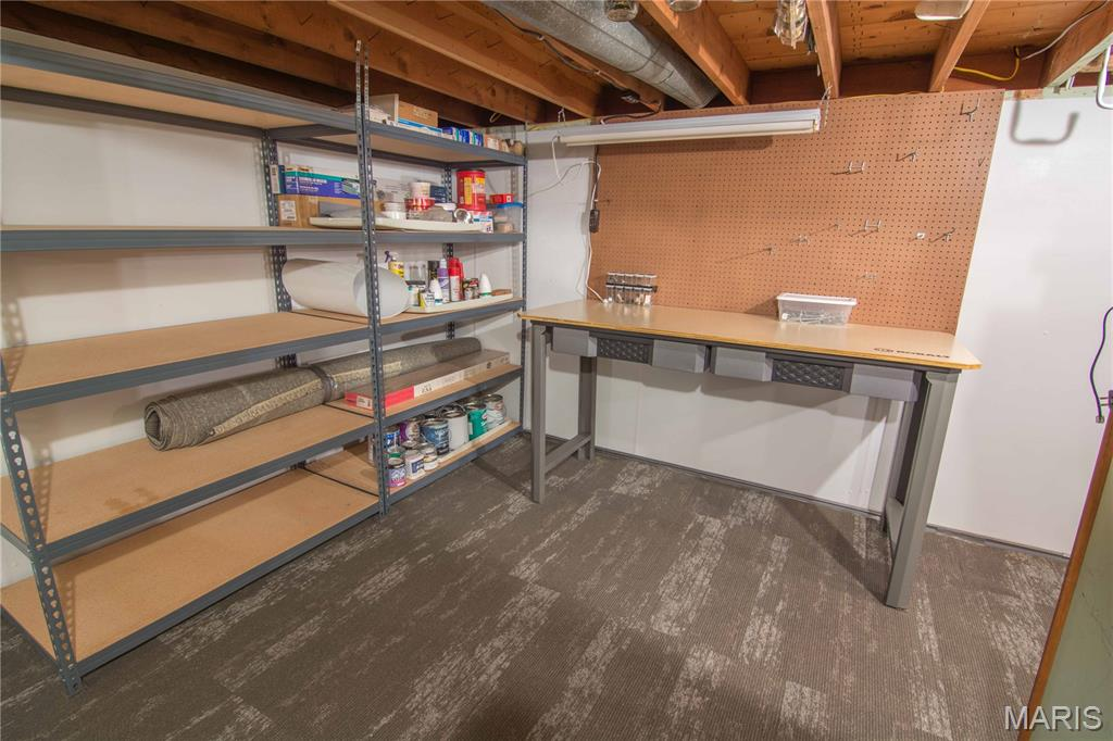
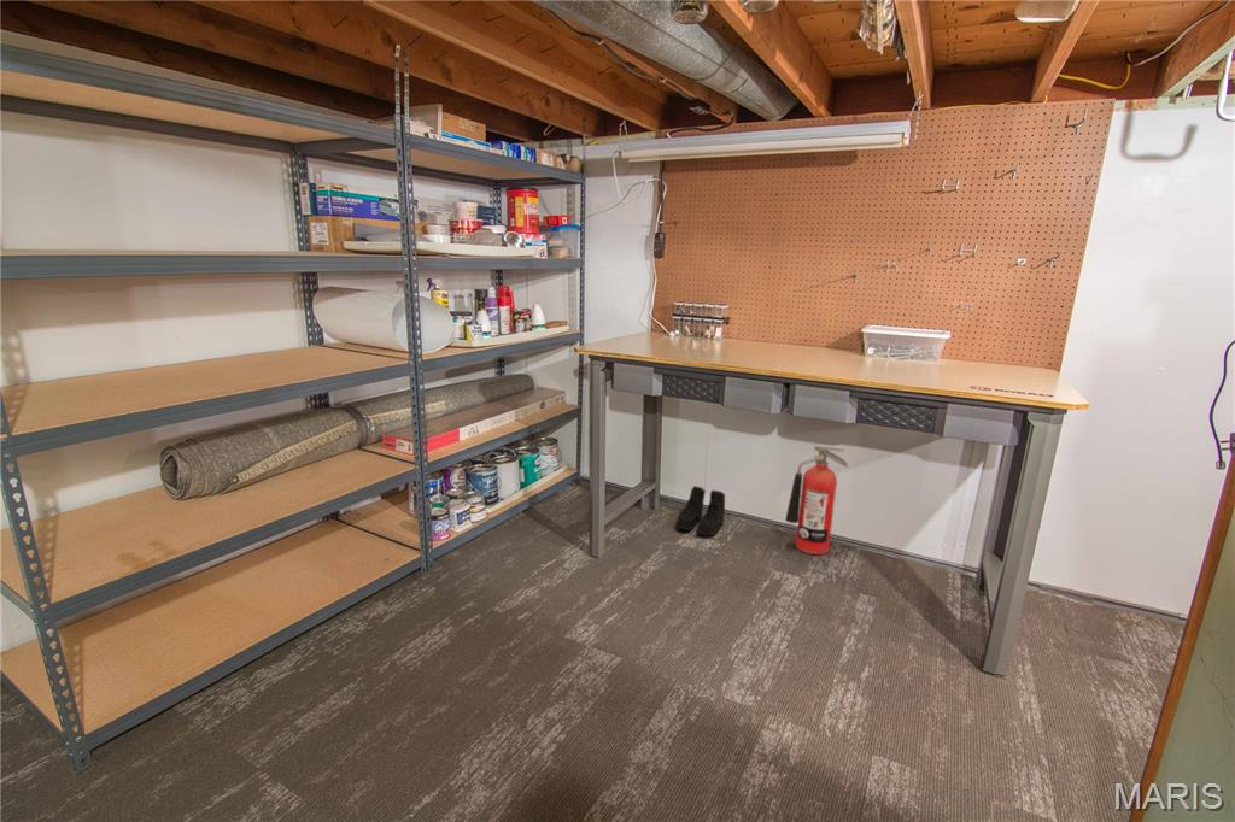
+ fire extinguisher (815, 495)
+ boots (701, 507)
